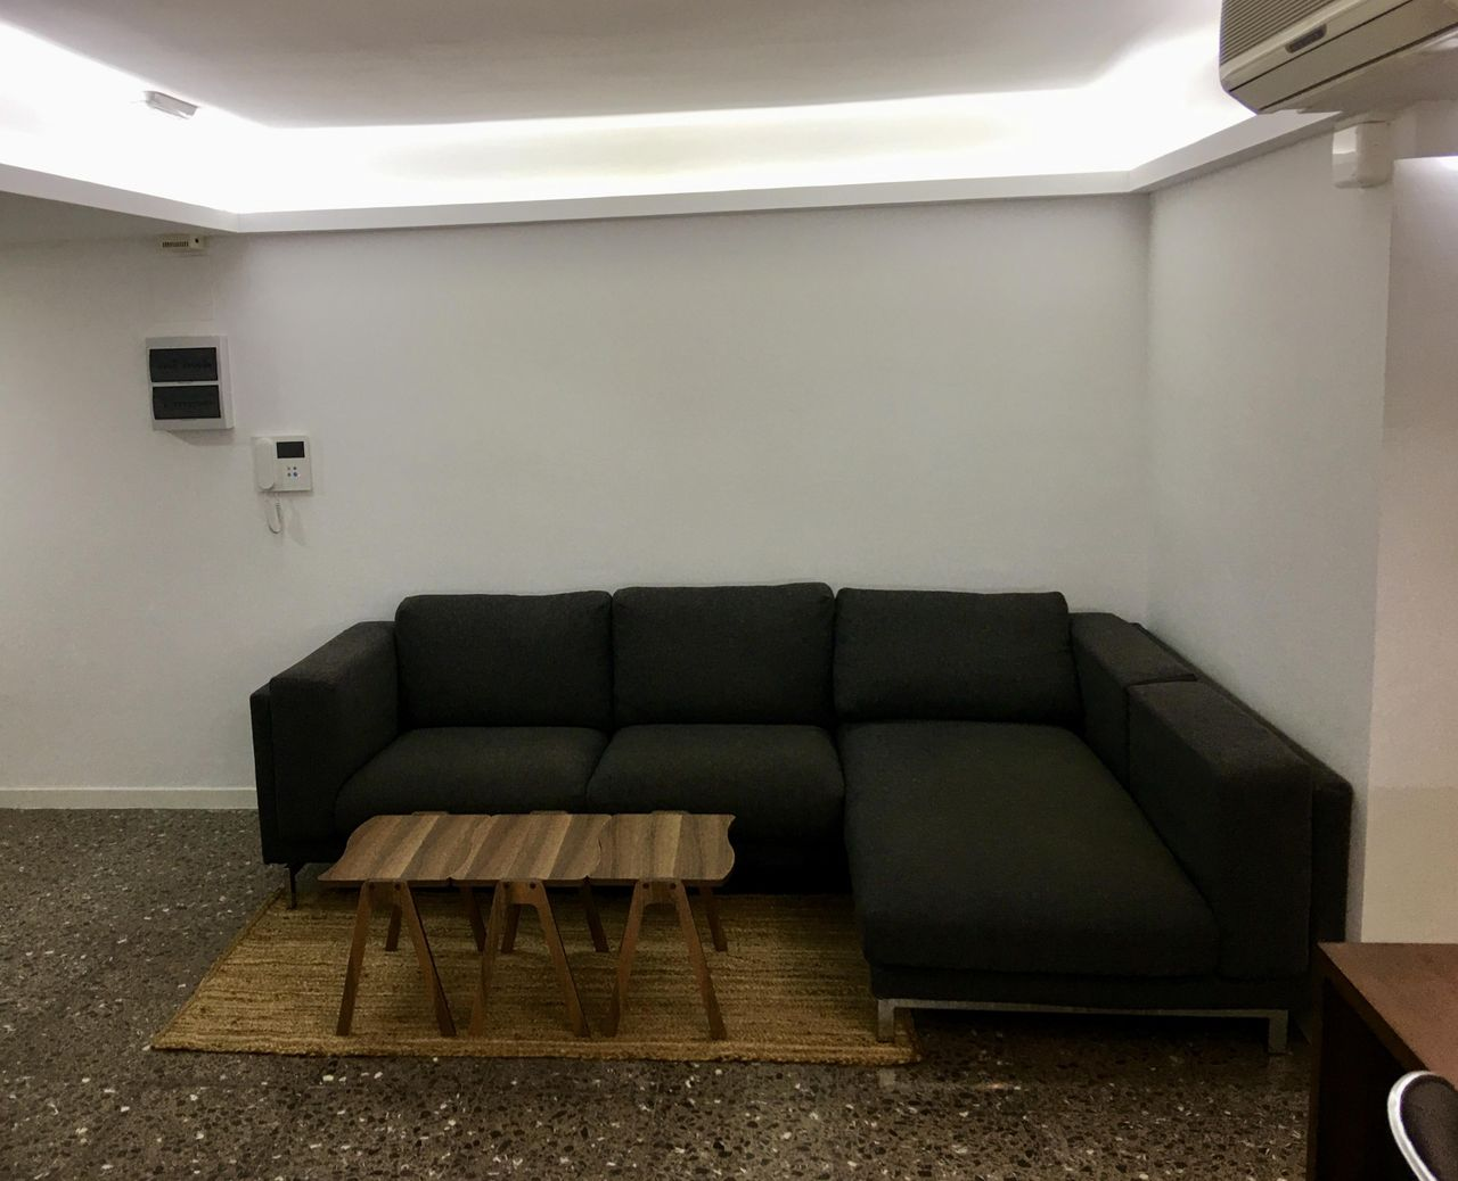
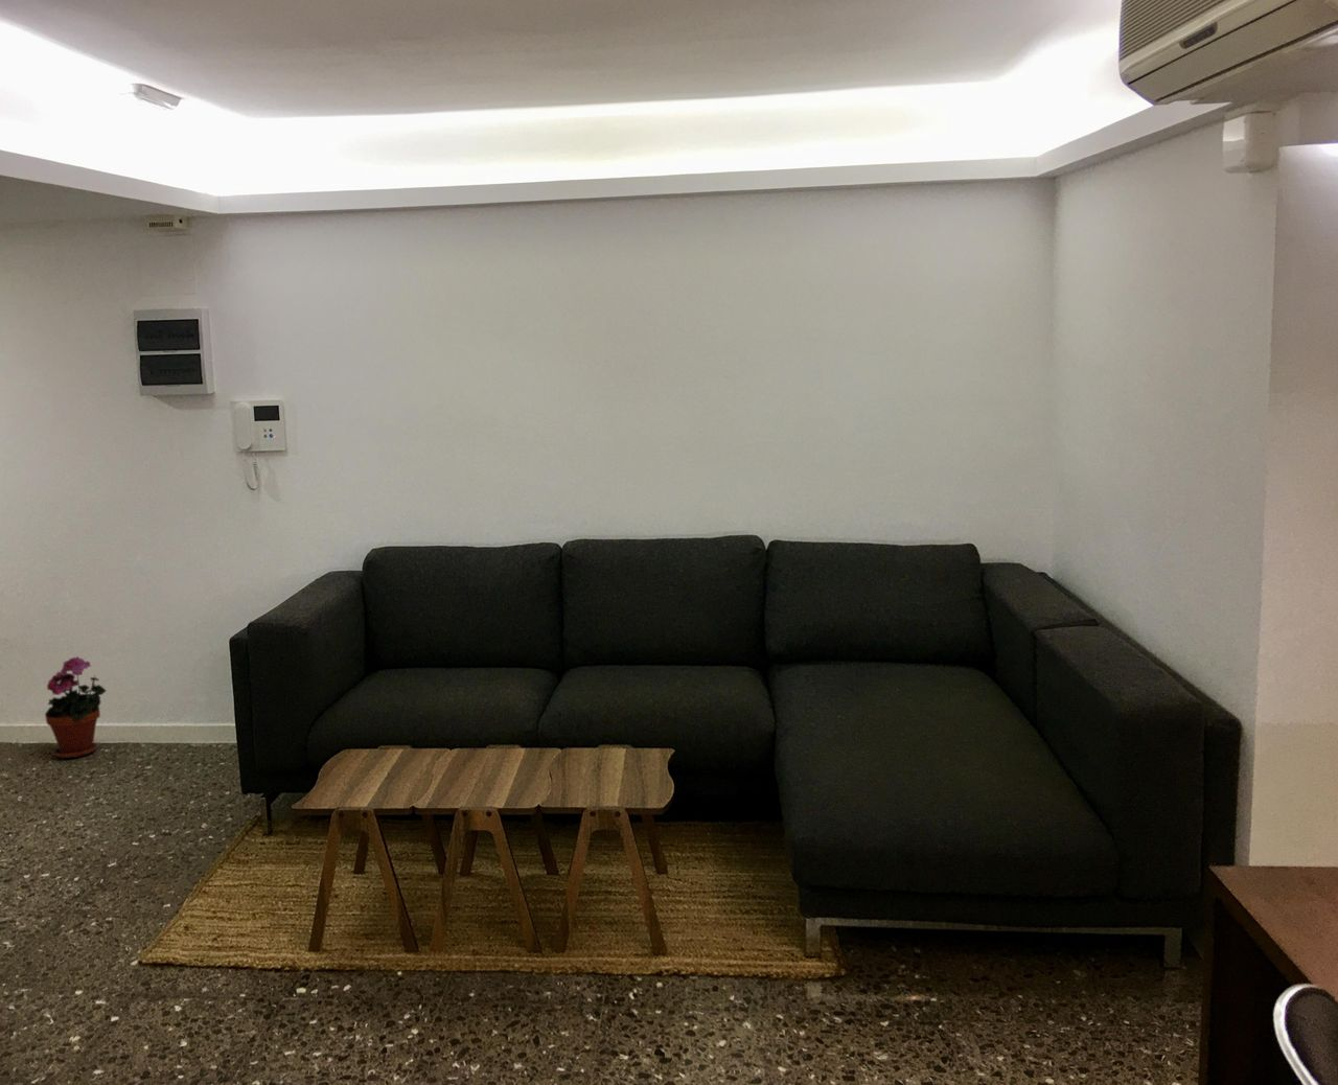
+ potted plant (73, 704)
